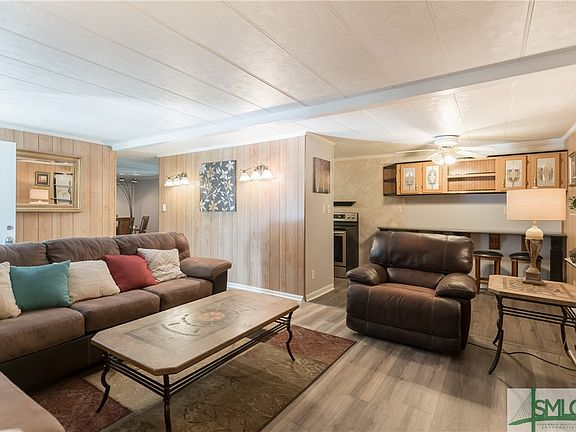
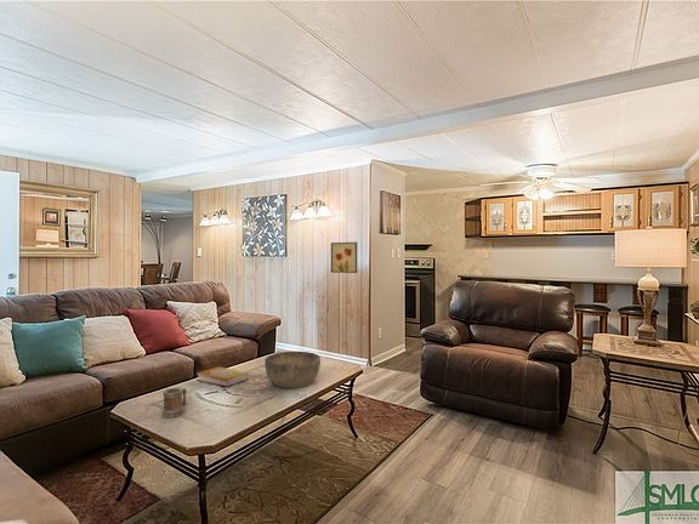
+ bowl (292, 369)
+ mug (175, 400)
+ book (222, 375)
+ wall art (343, 257)
